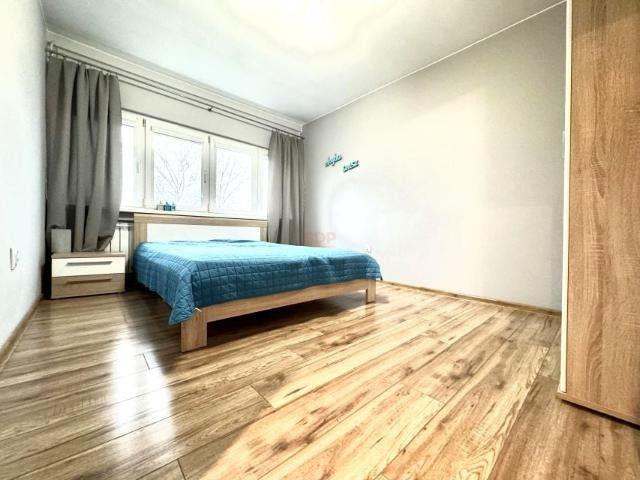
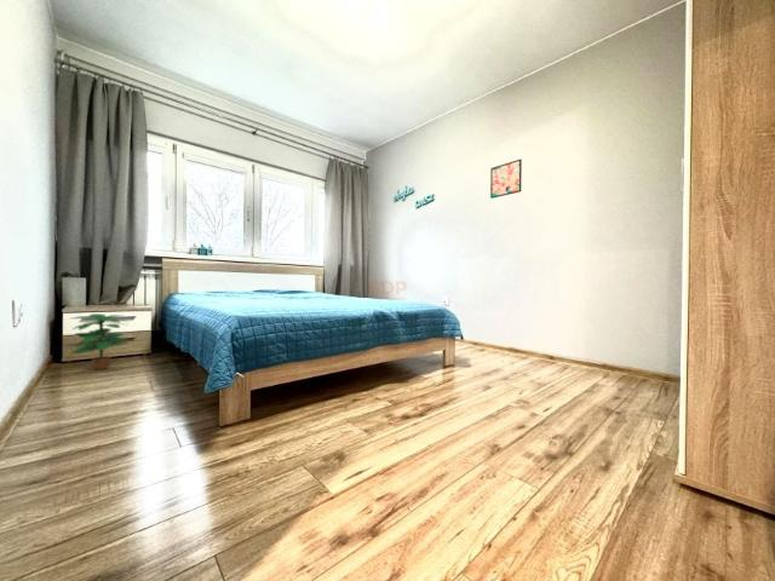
+ potted plant (102, 340)
+ wall art (505, 179)
